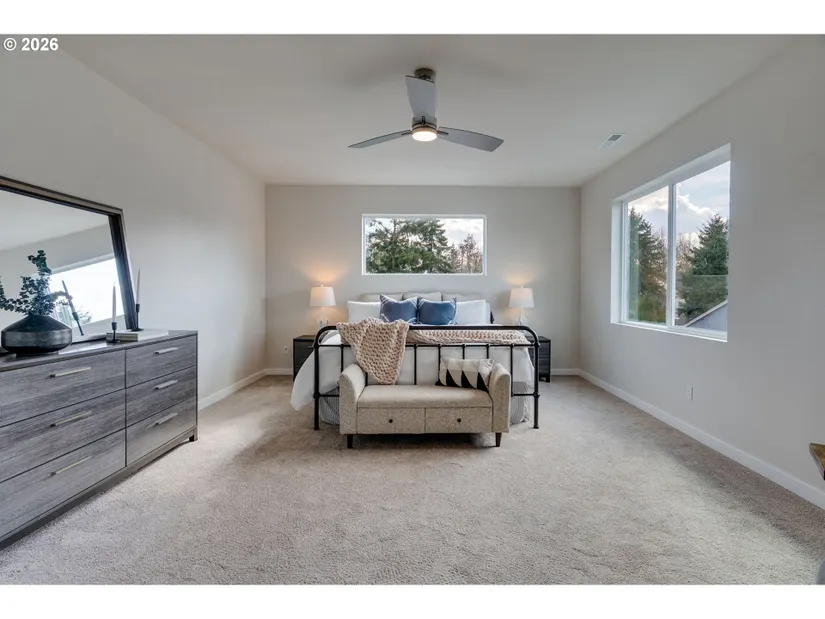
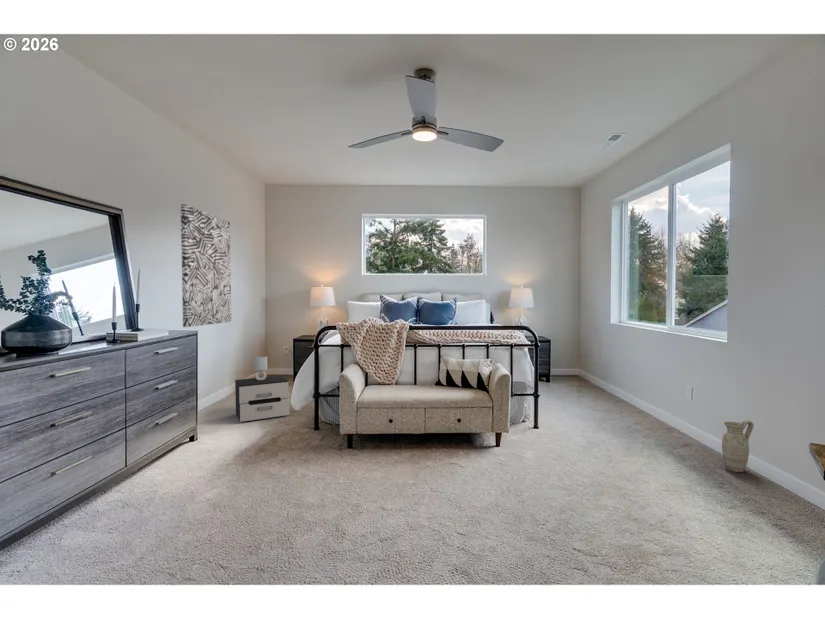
+ ceramic jug (737, 444)
+ wall art (208, 269)
+ nightstand (262, 386)
